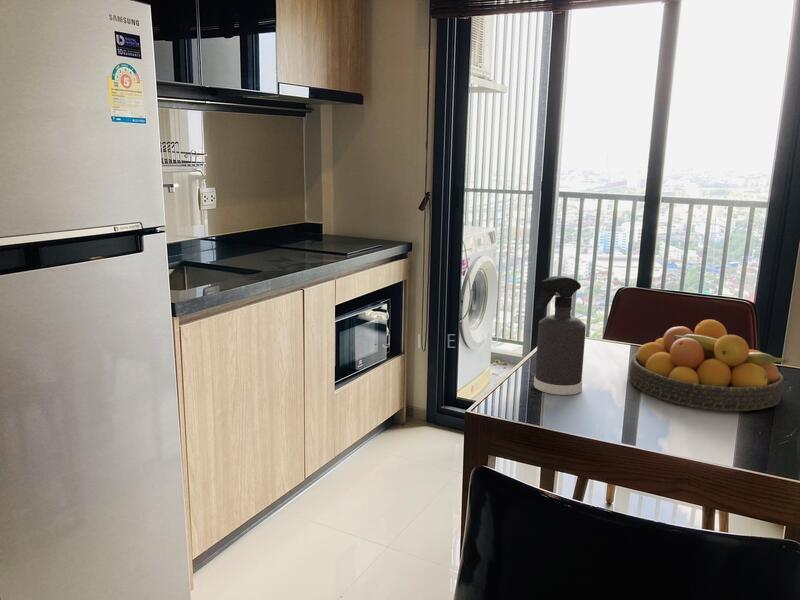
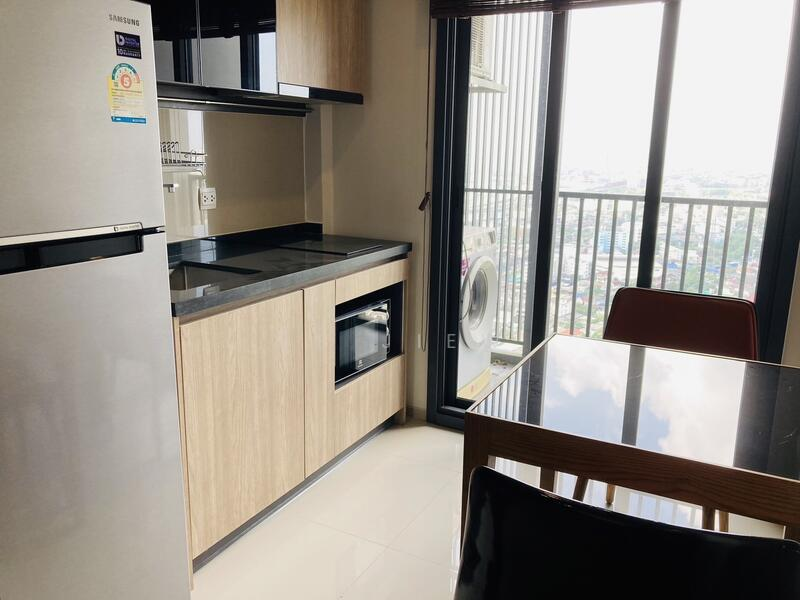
- spray bottle (558, 332)
- fruit bowl (705, 357)
